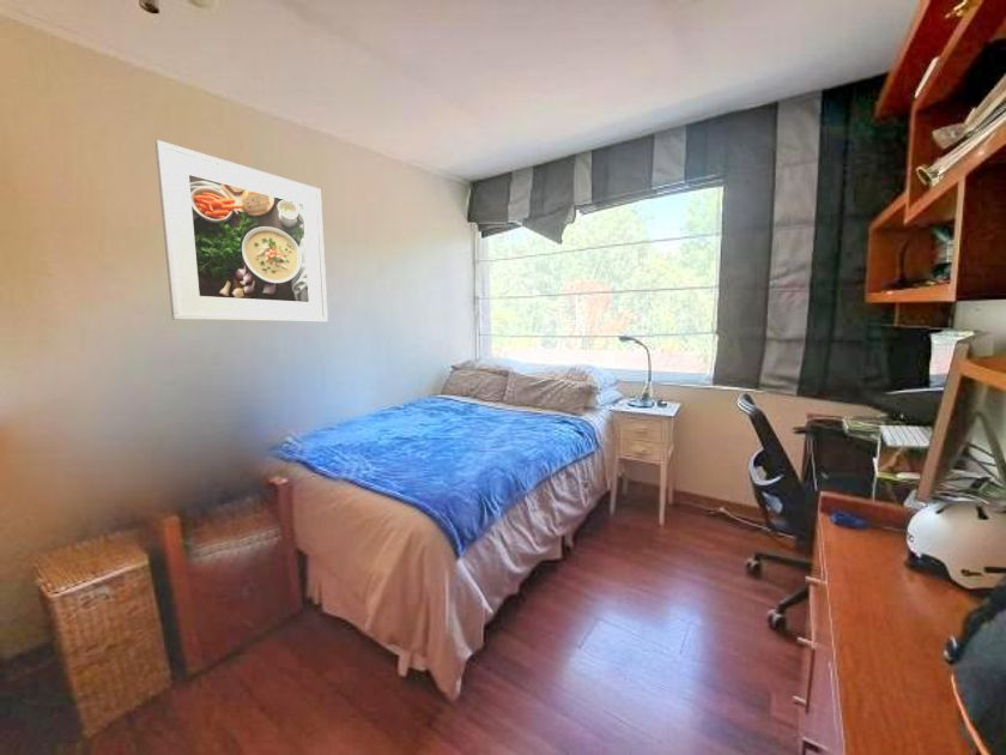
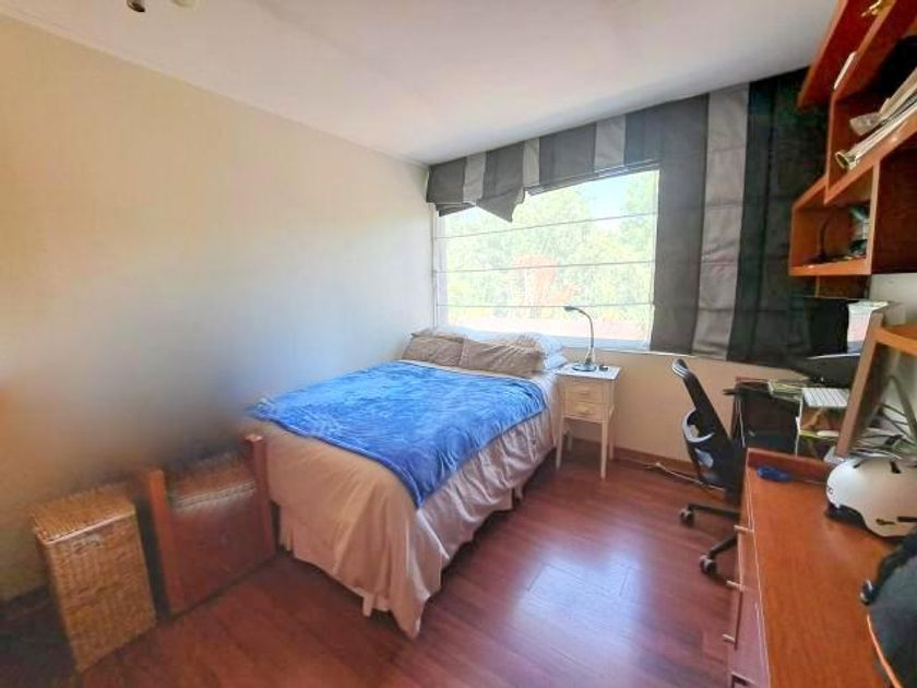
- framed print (255, 246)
